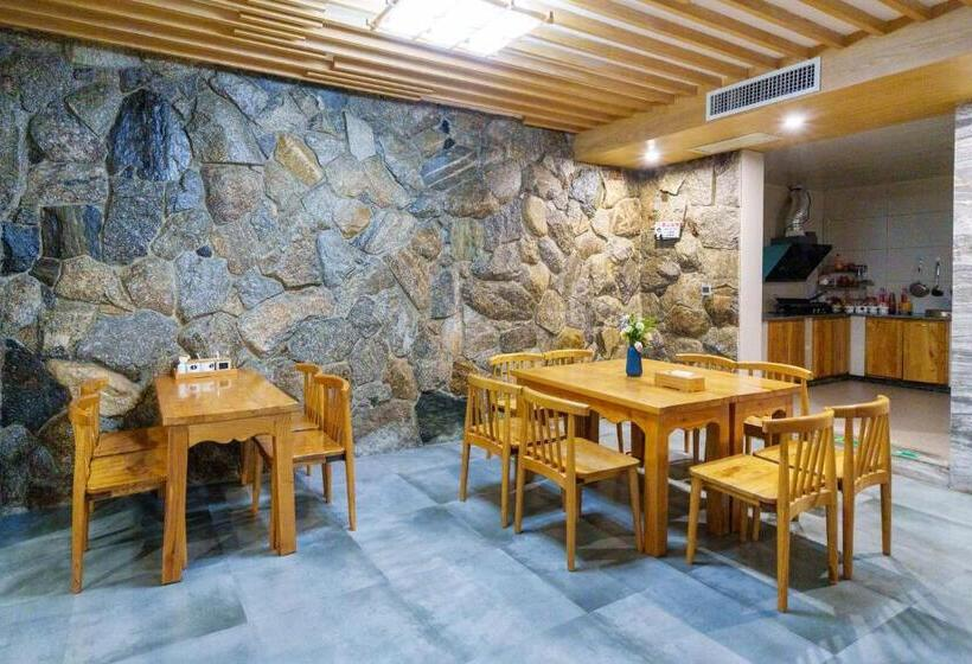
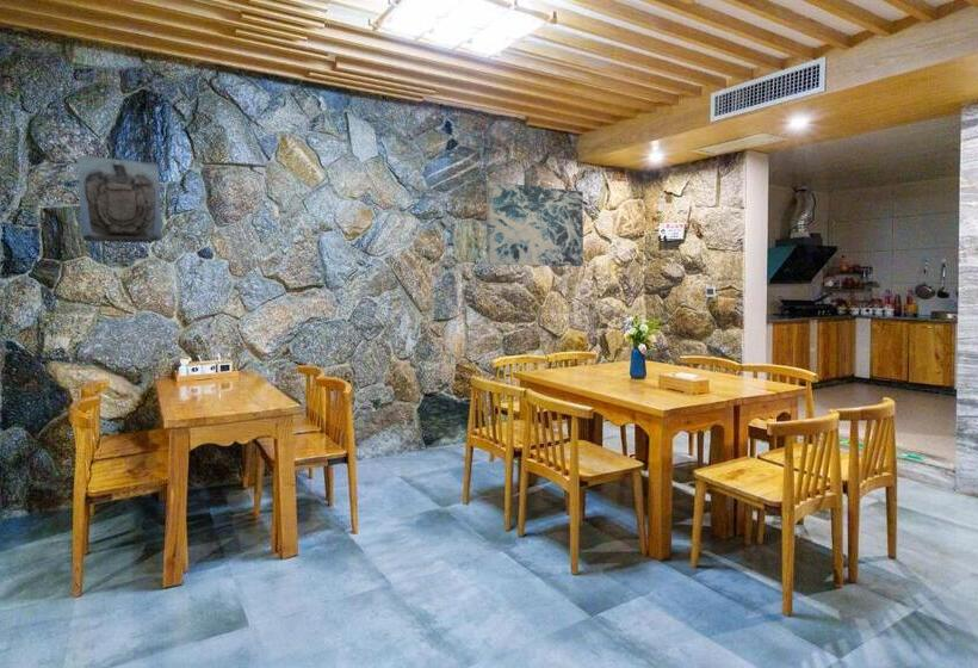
+ wall art (537, 225)
+ wall sculpture (120, 200)
